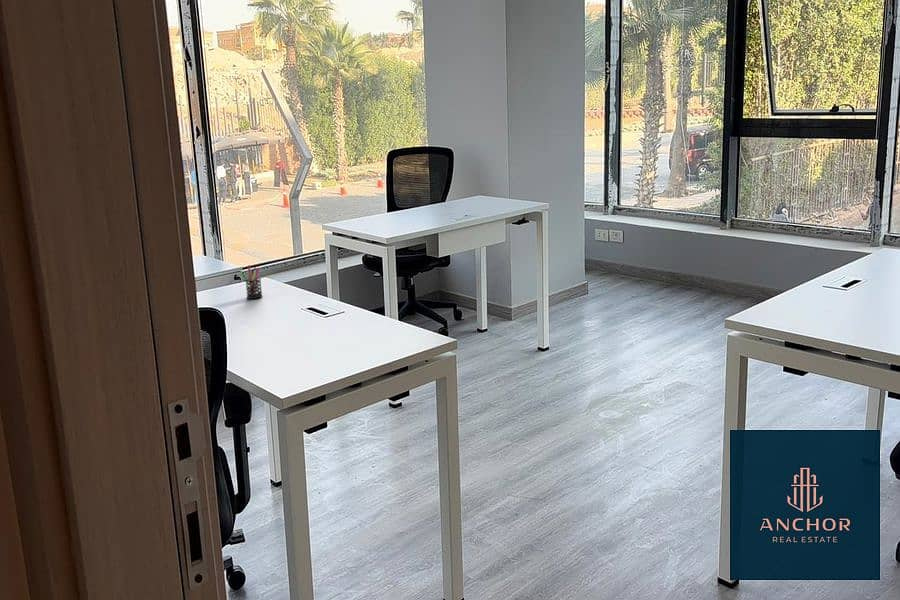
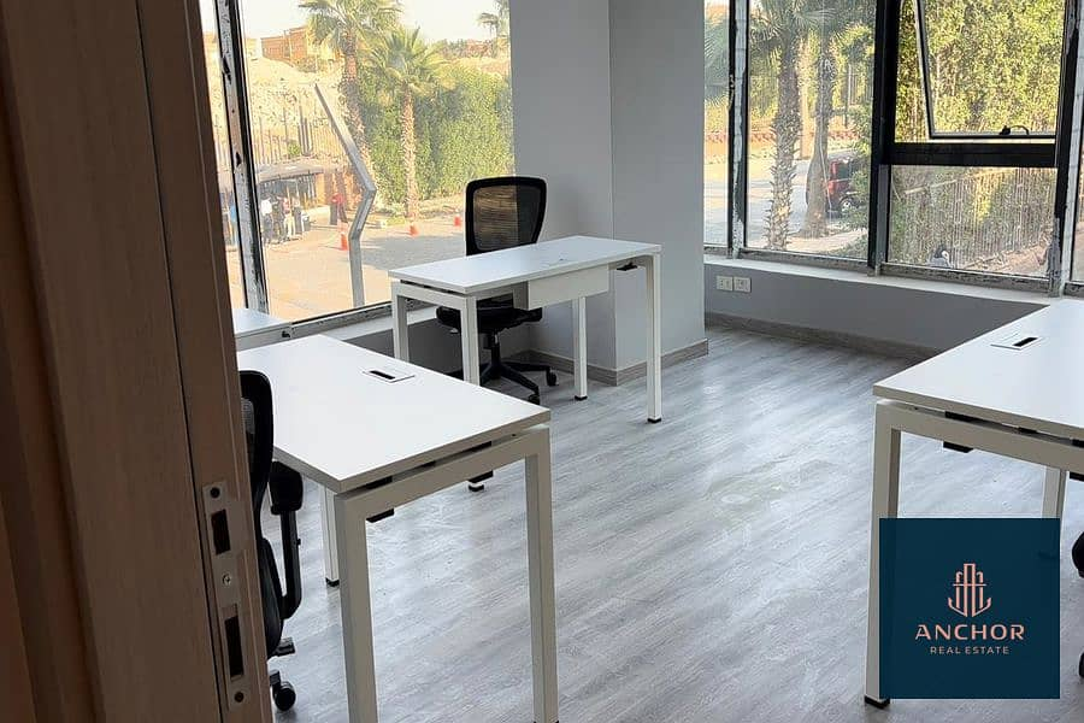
- pen holder (251, 281)
